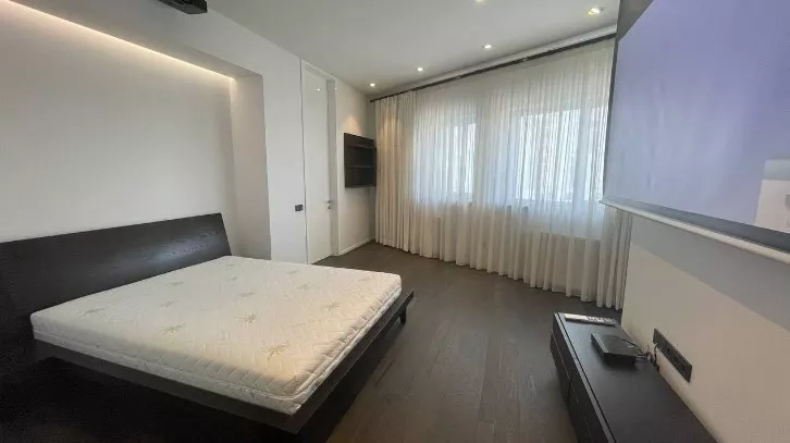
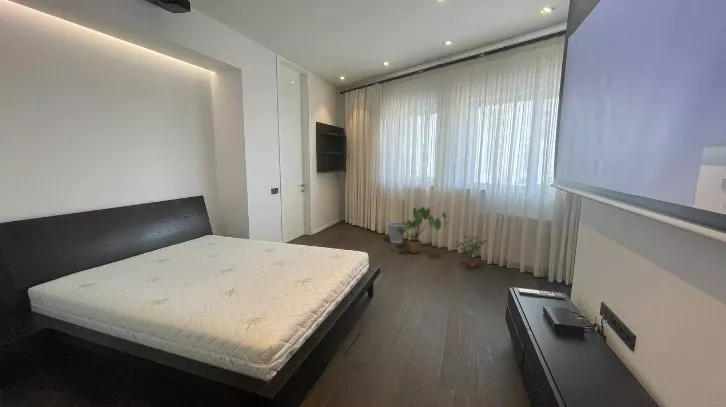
+ wastebasket (396, 232)
+ potted plant (472, 251)
+ house plant (421, 230)
